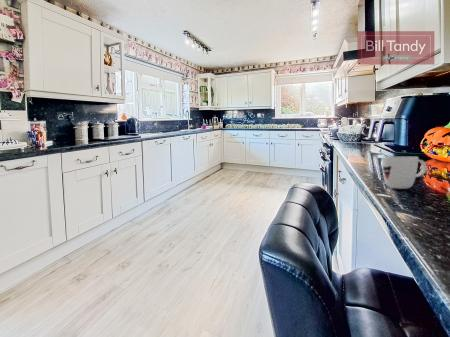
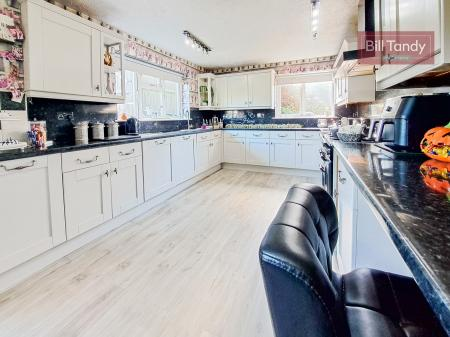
- mug (404, 172)
